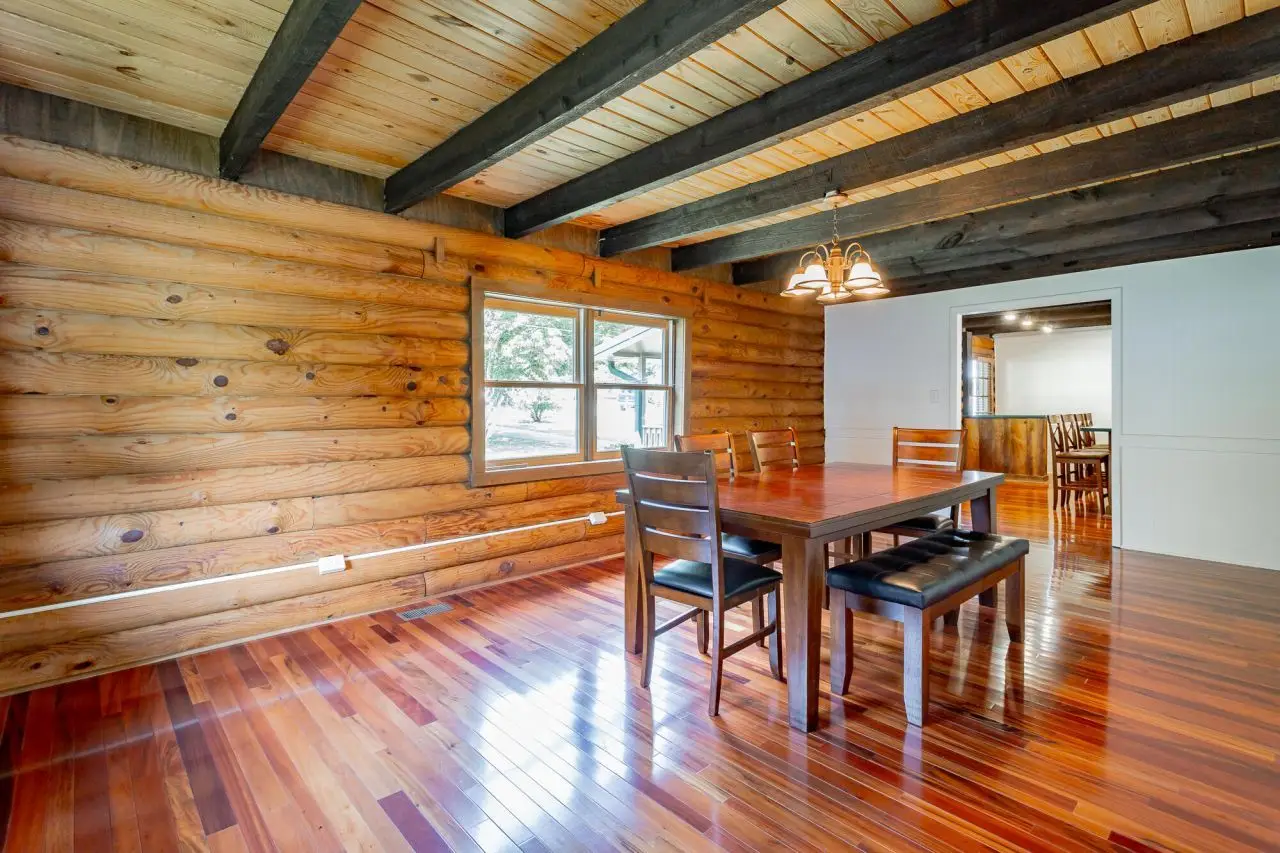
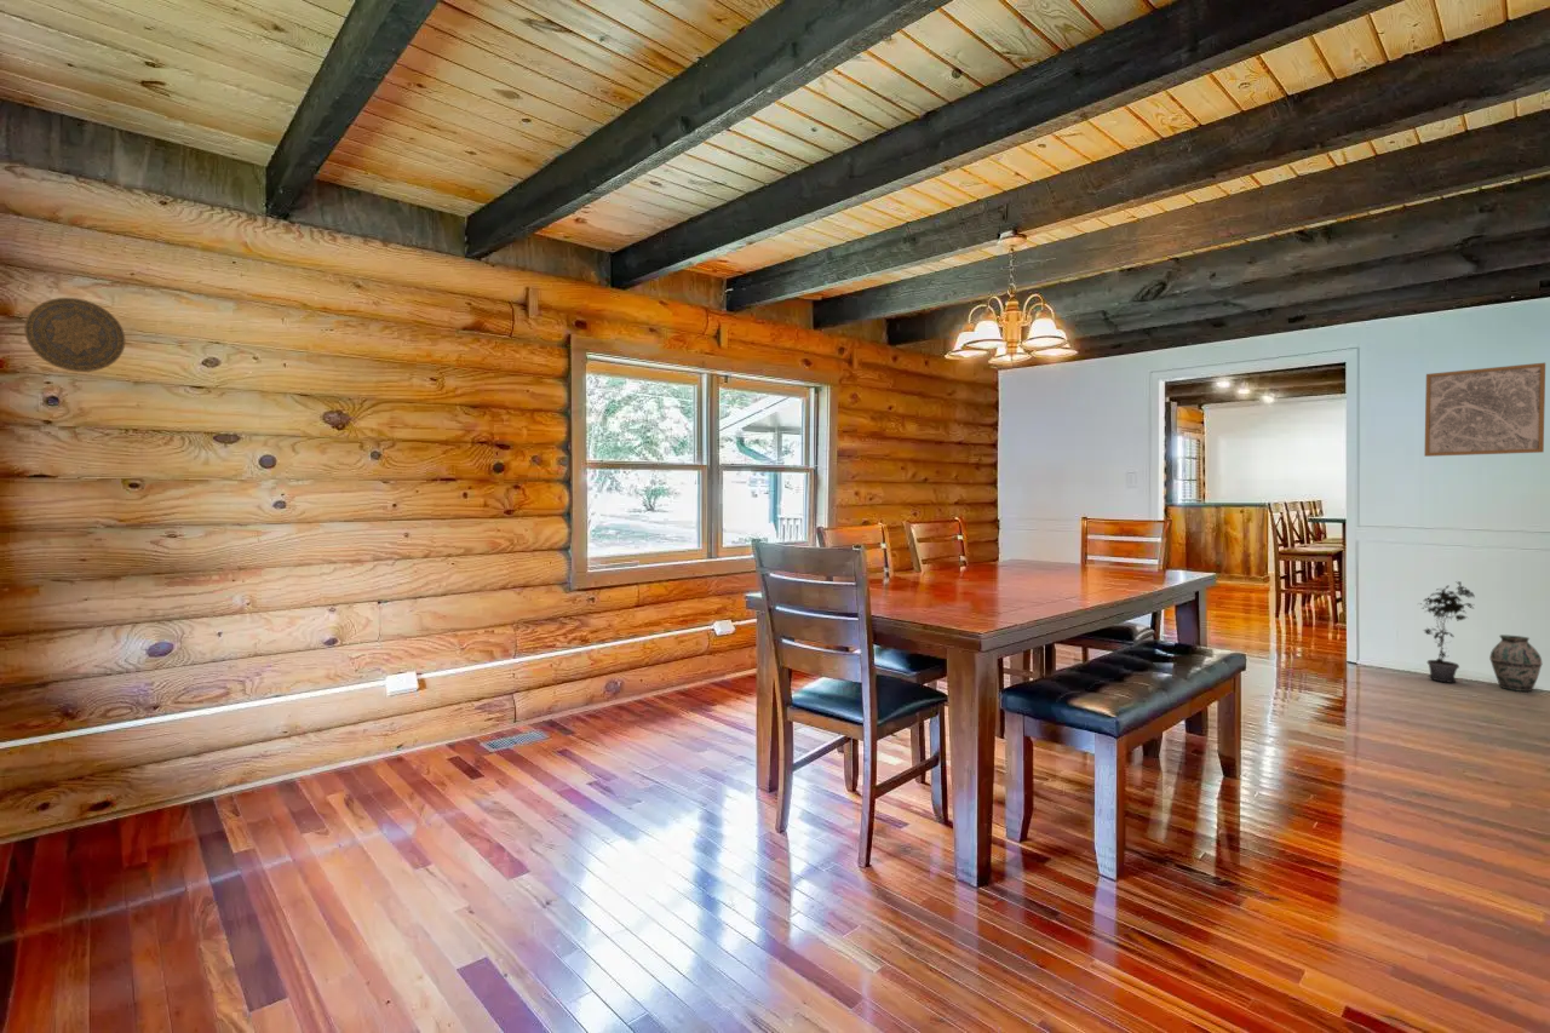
+ wall art (1482, 411)
+ decorative plate (76, 334)
+ vase (1515, 662)
+ potted plant (1445, 631)
